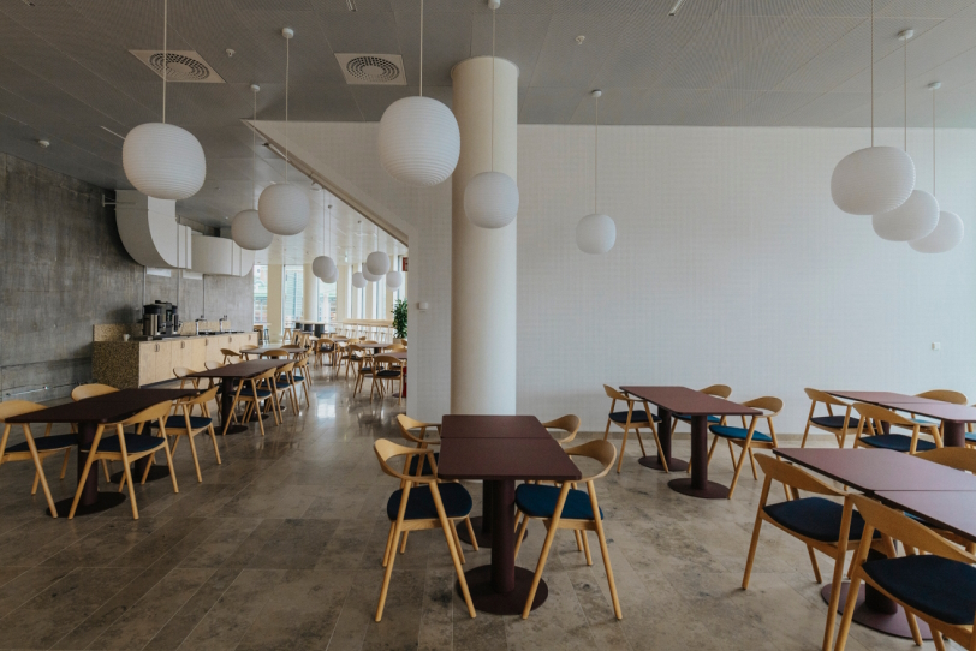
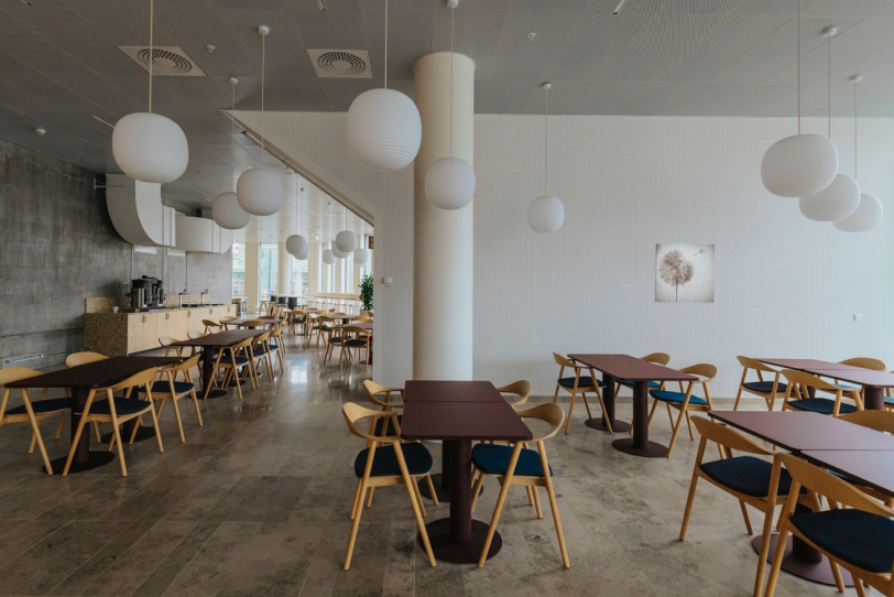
+ wall art (685, 273)
